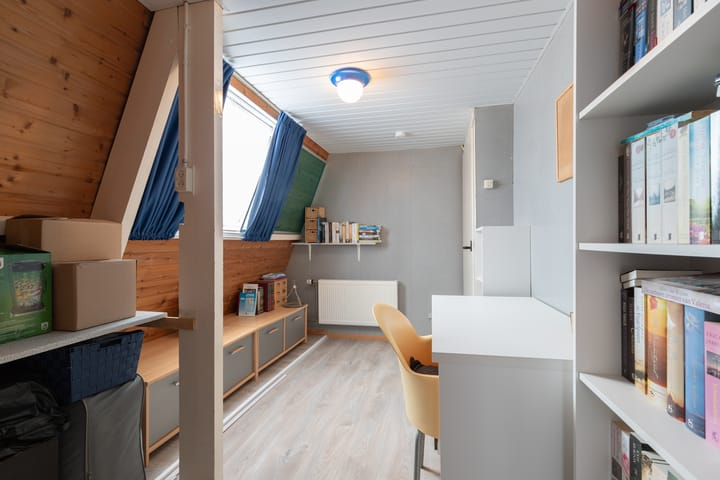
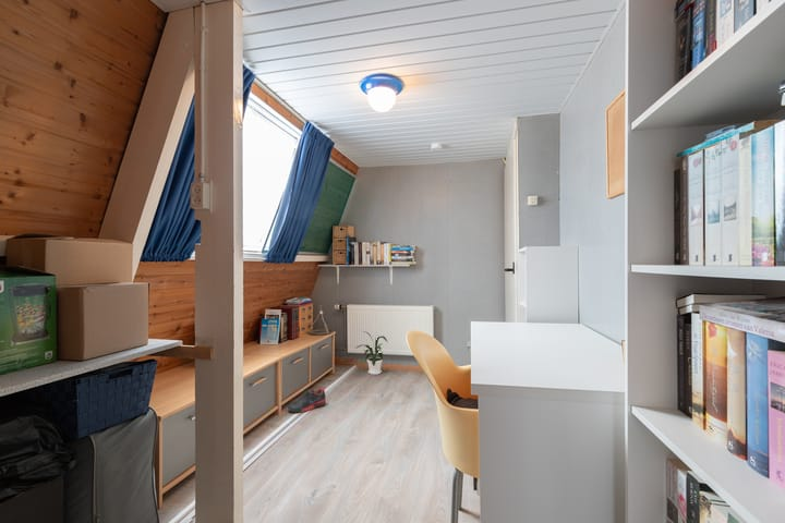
+ shoe (306, 398)
+ house plant (374, 352)
